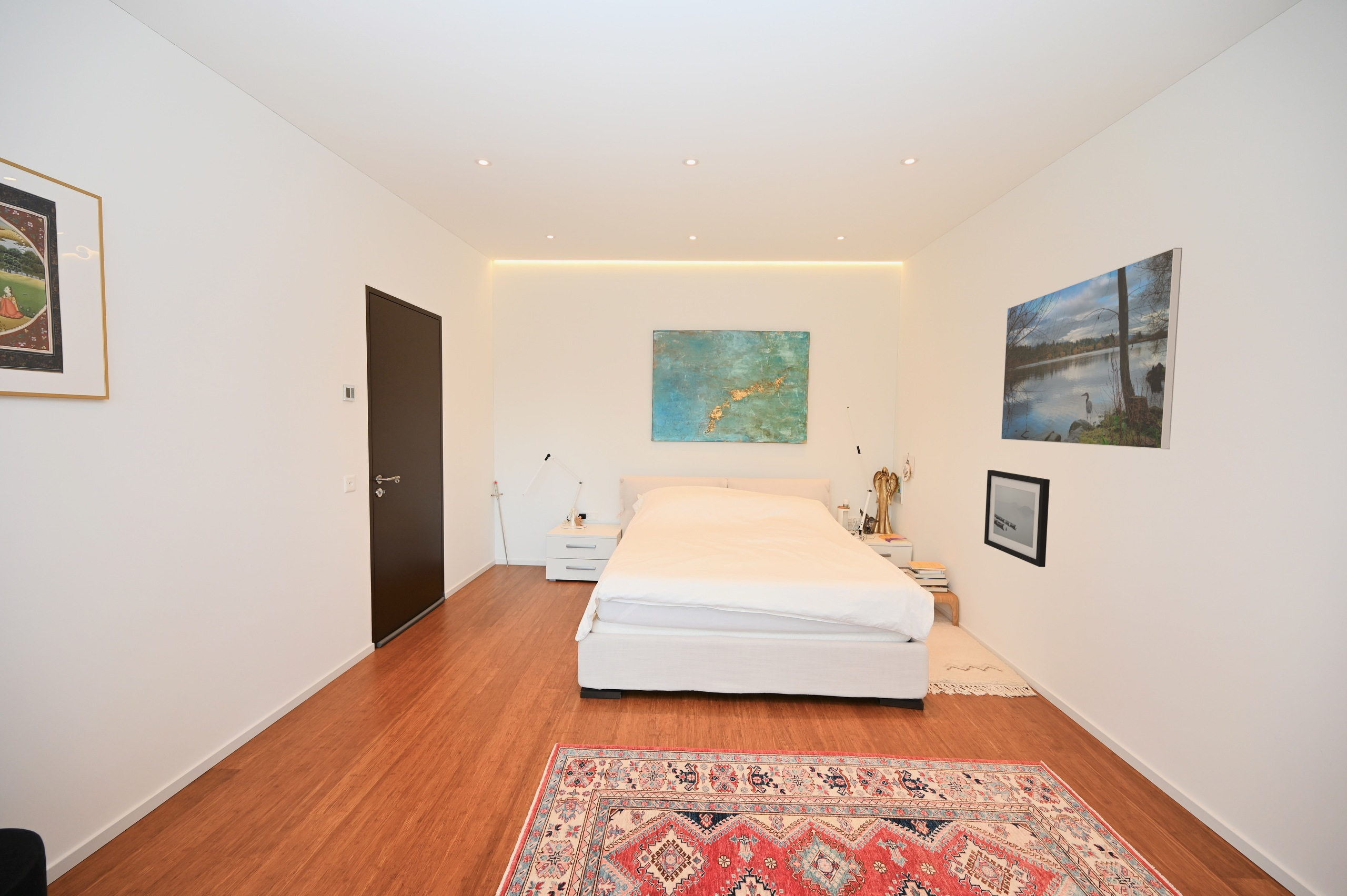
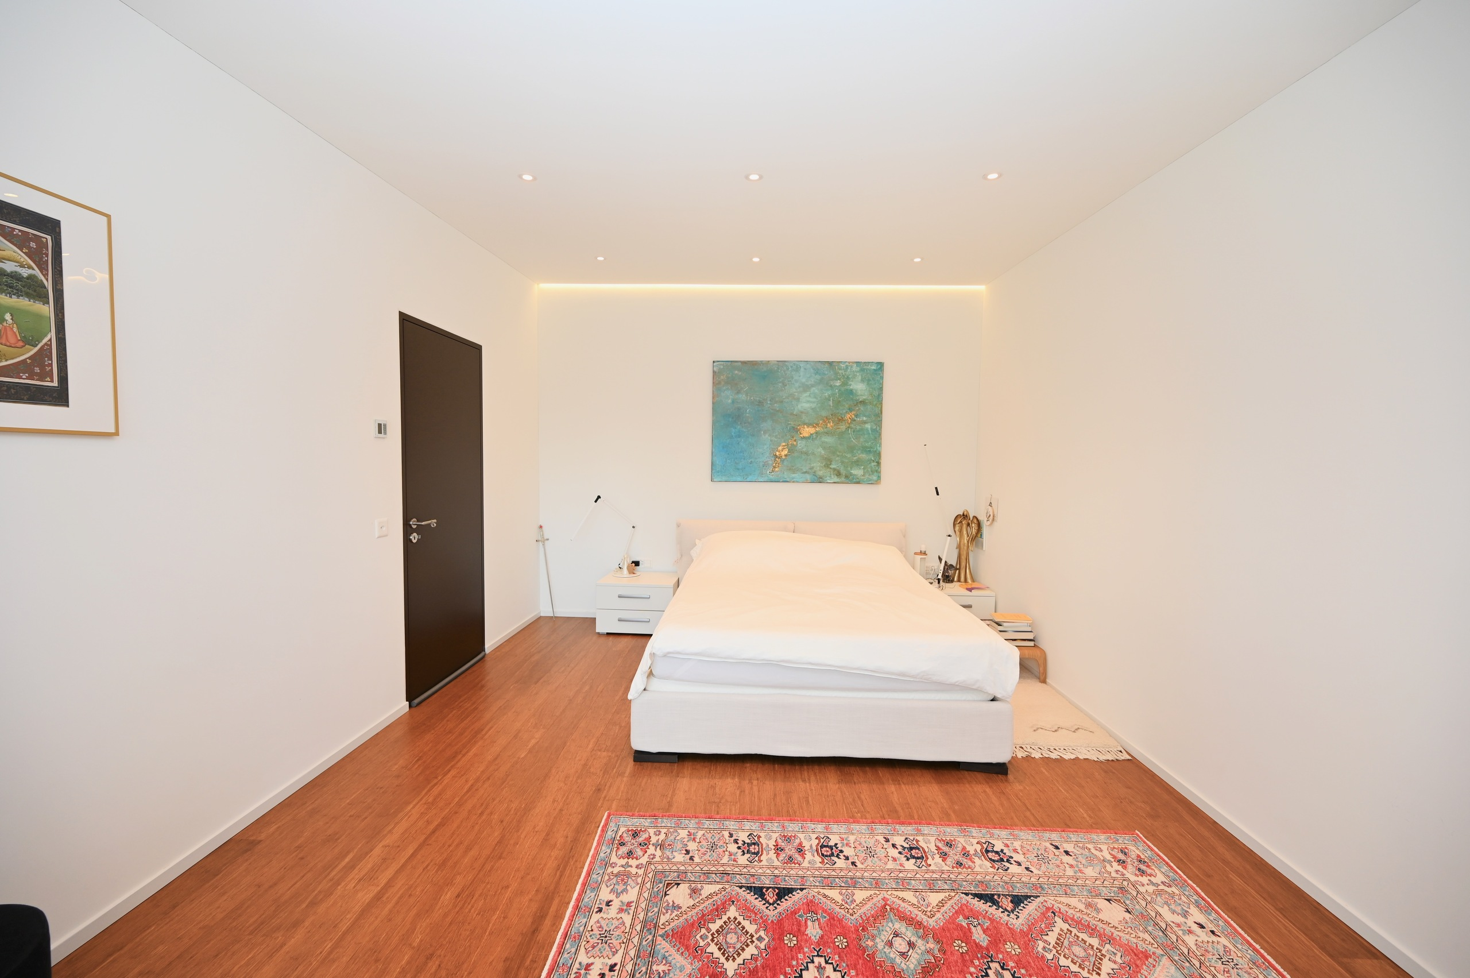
- wall art (1014, 514)
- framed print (1072, 364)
